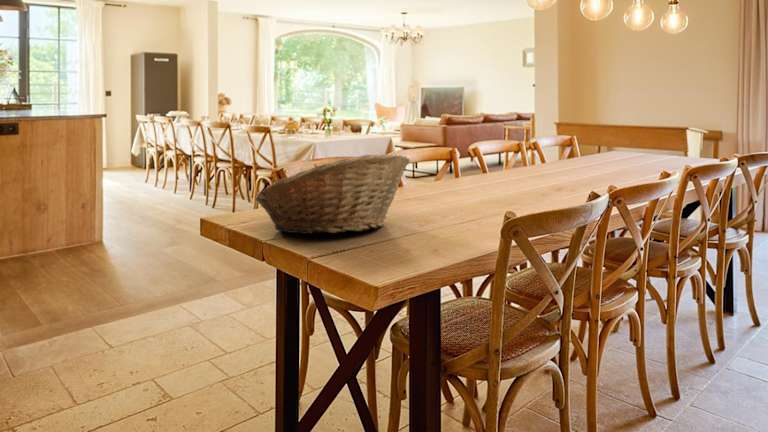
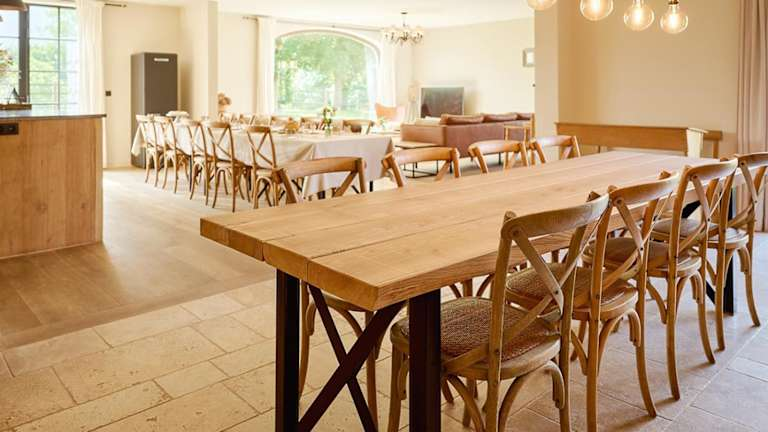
- fruit basket (337, 192)
